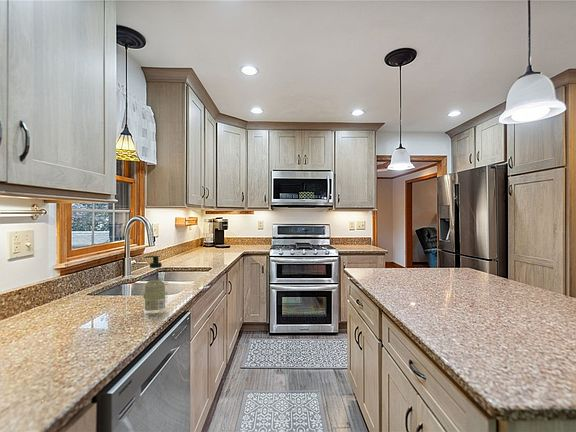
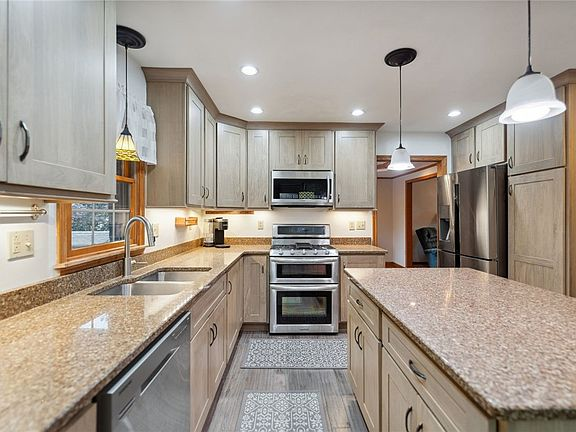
- soap dispenser (155, 282)
